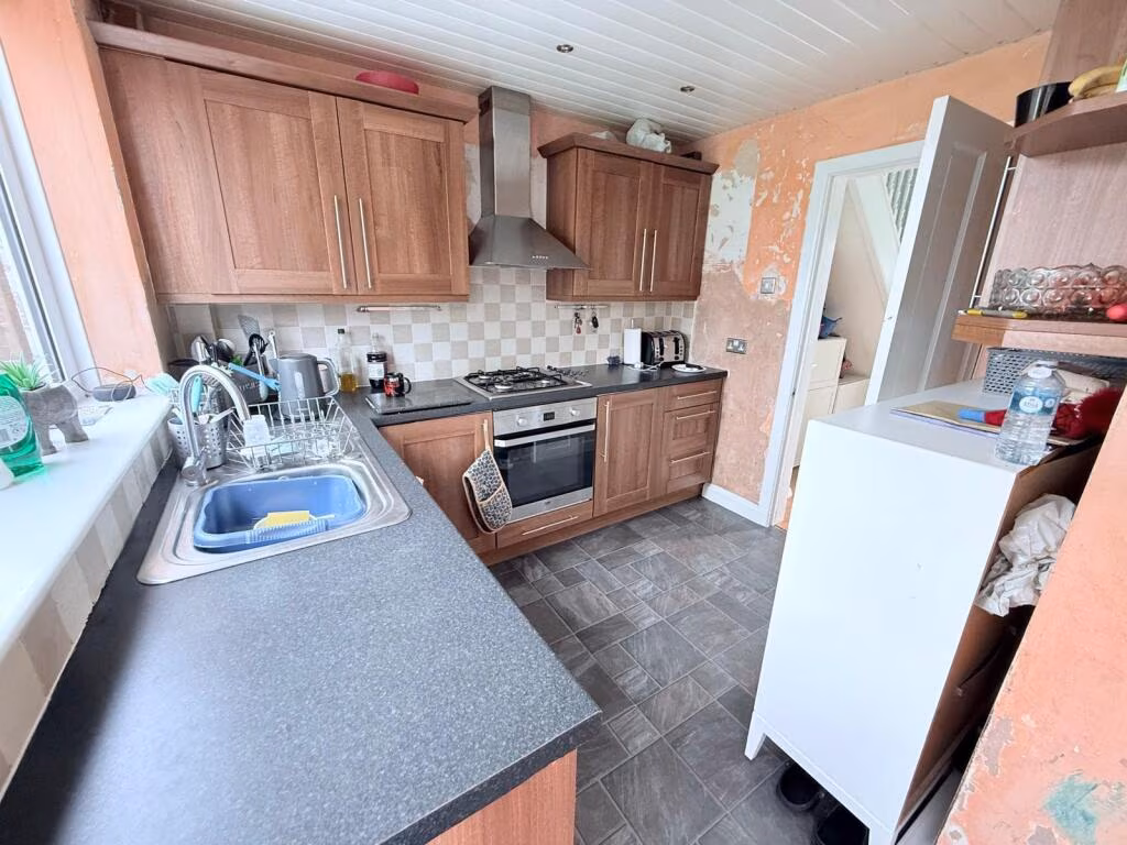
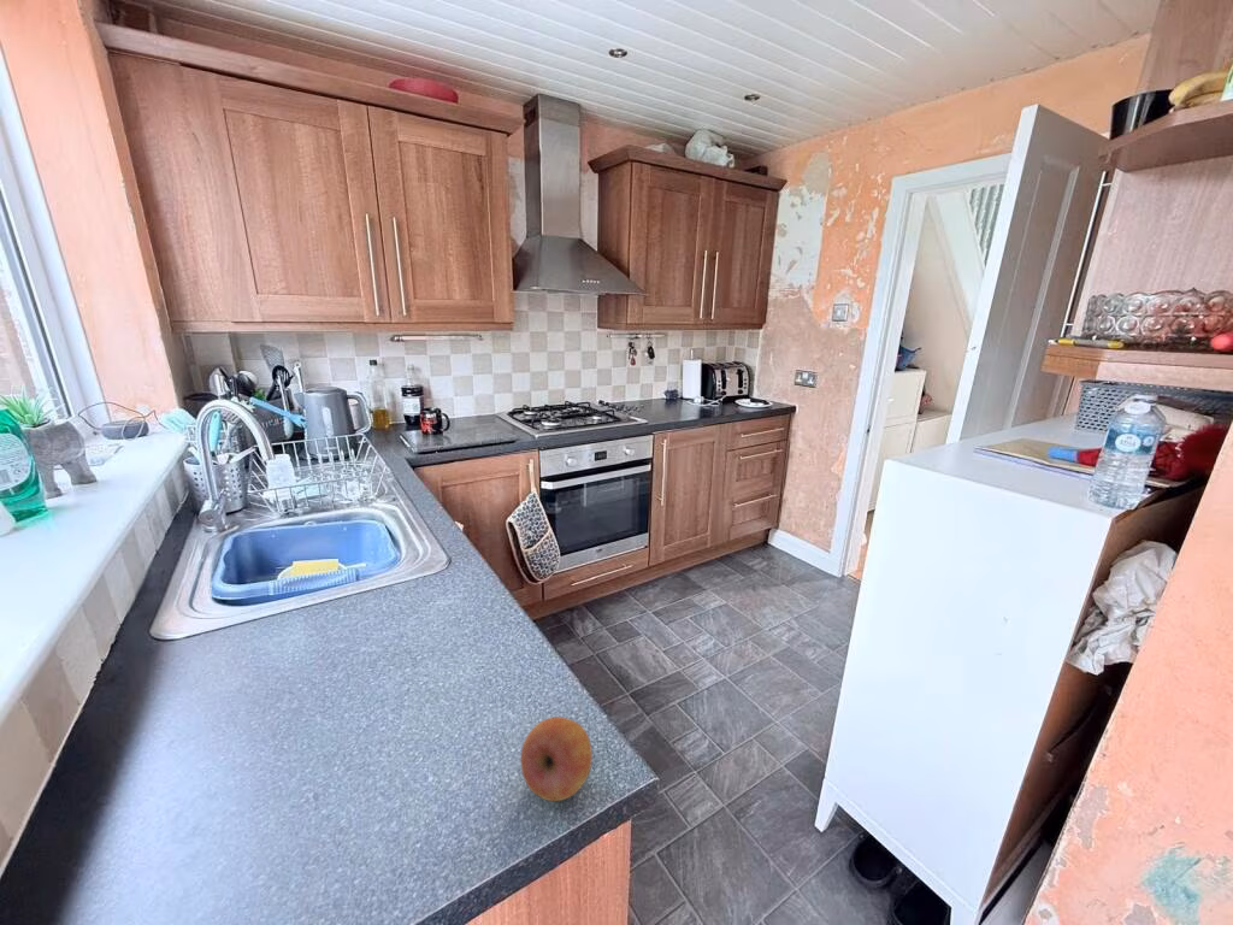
+ fruit (556, 755)
